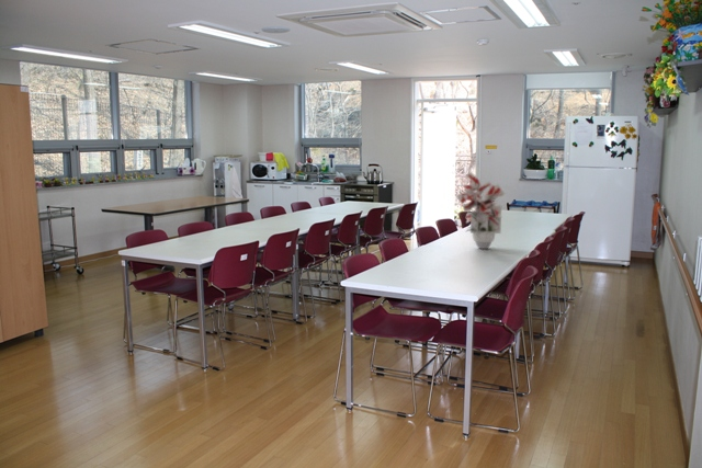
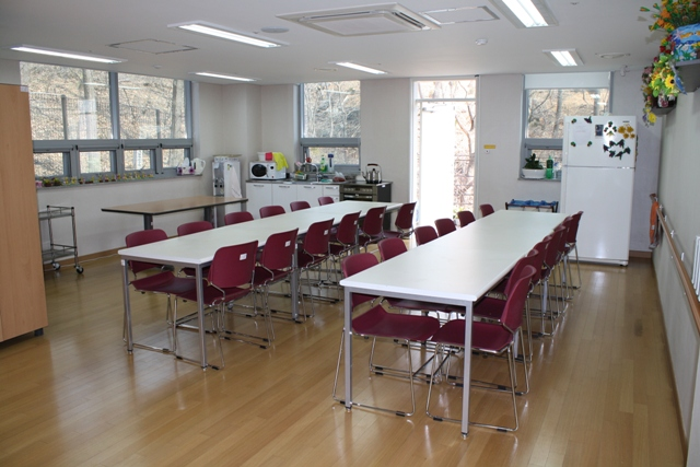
- bouquet (483, 209)
